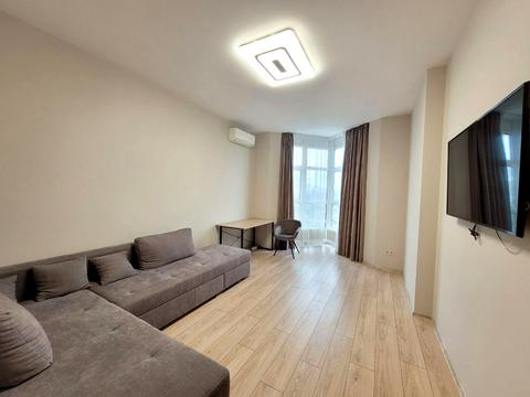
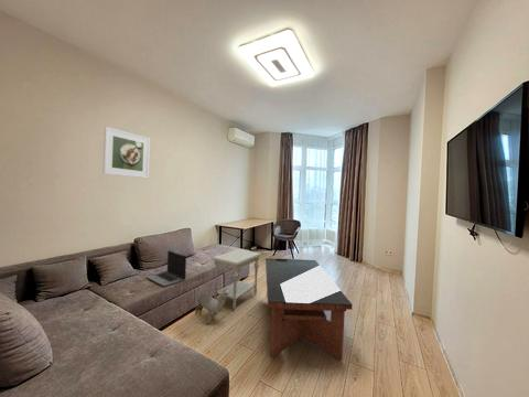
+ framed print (128, 154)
+ coffee table (296, 297)
+ side table (237, 277)
+ laptop computer (168, 267)
+ plush toy (212, 303)
